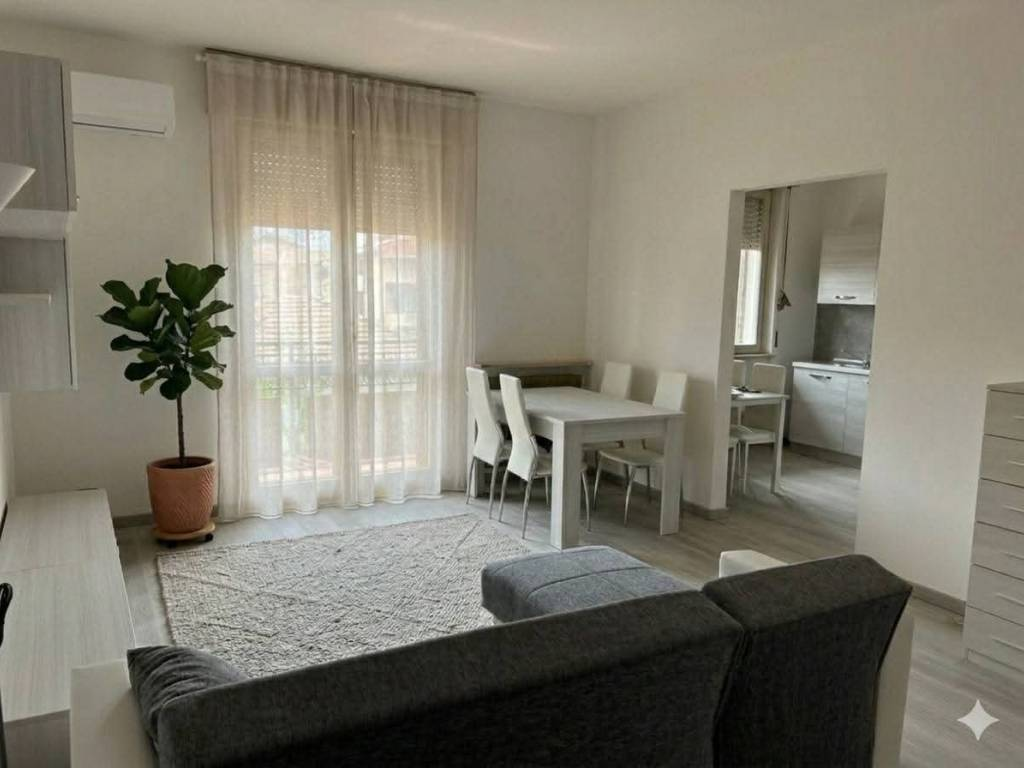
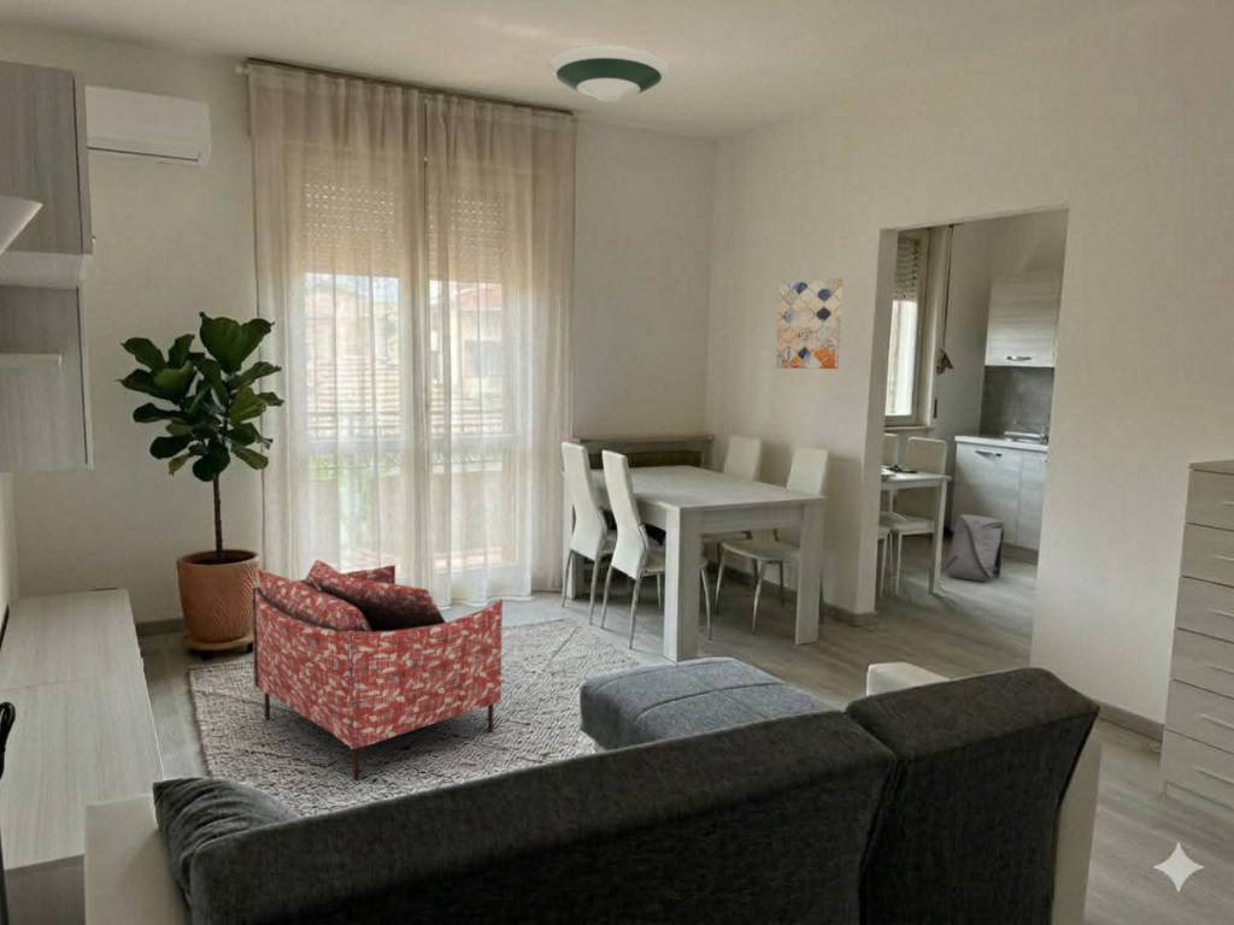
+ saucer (609, 83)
+ armchair (368, 647)
+ backpack (976, 546)
+ wall art (807, 325)
